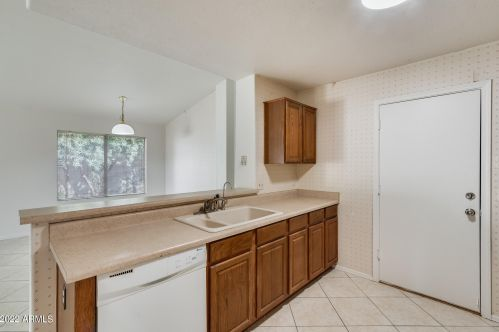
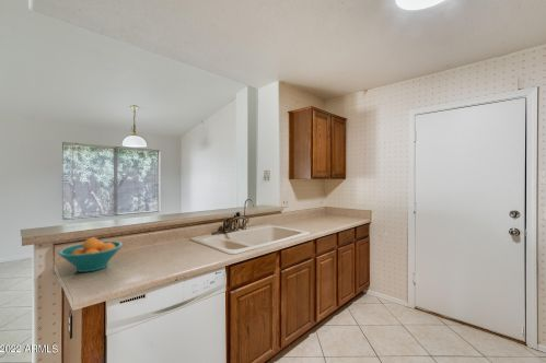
+ fruit bowl (92, 253)
